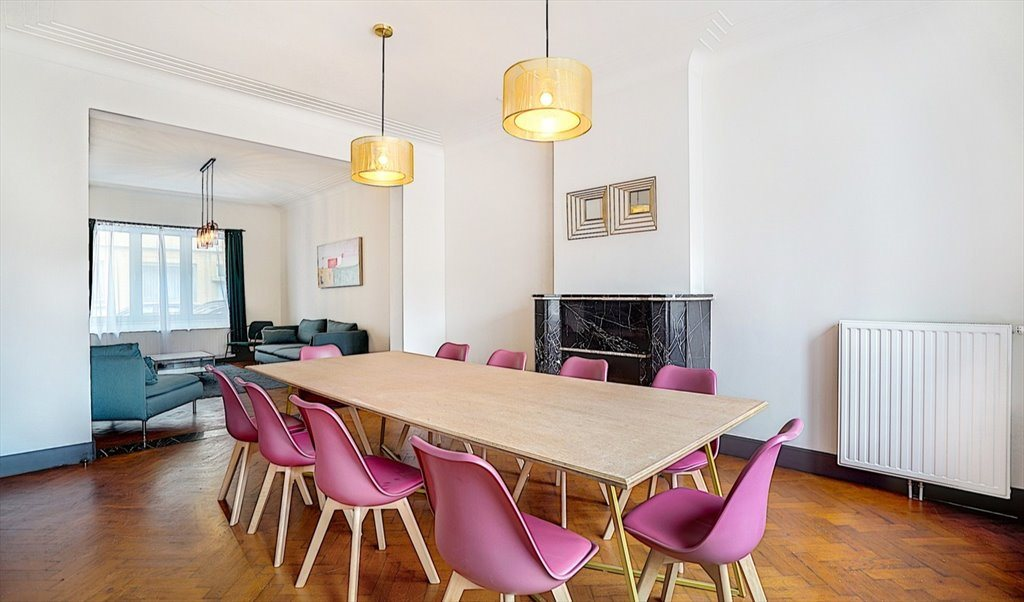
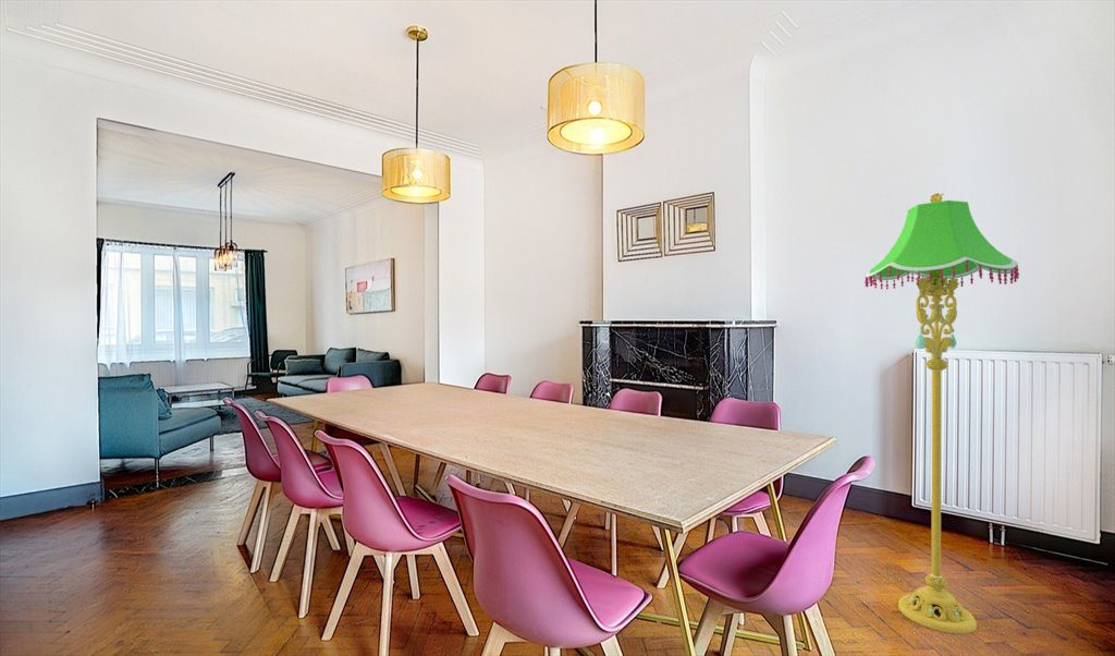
+ floor lamp (936, 404)
